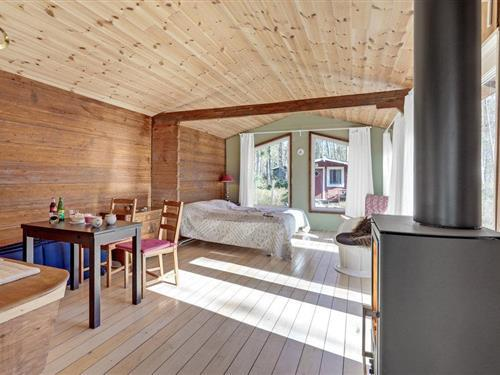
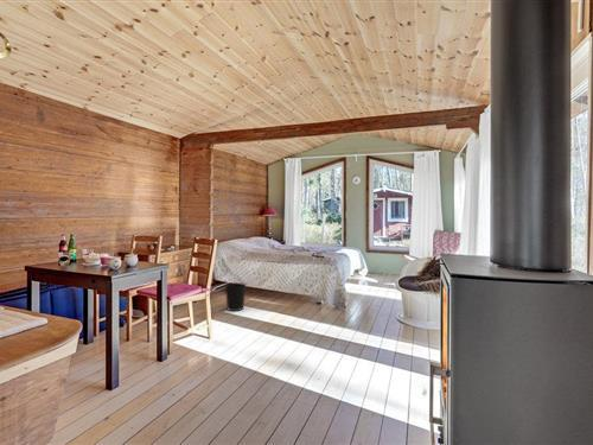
+ wastebasket (235, 297)
